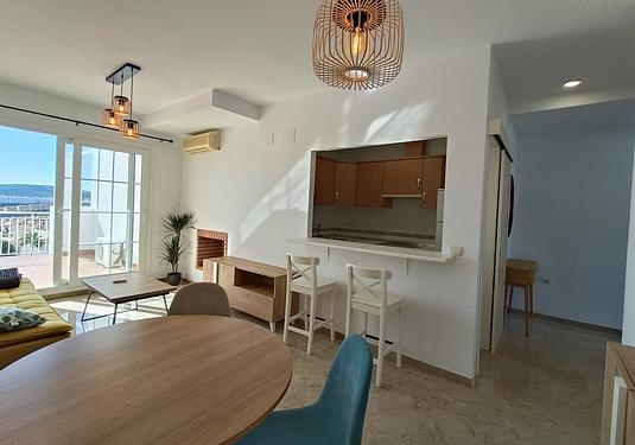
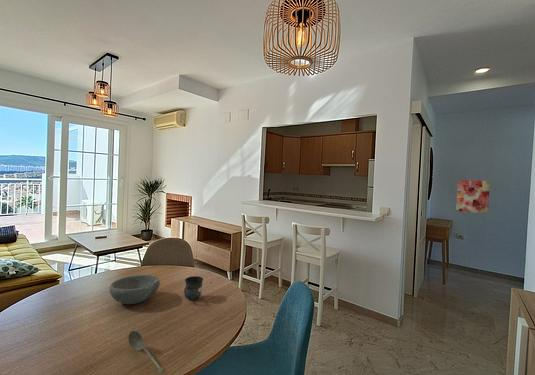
+ soupspoon (145, 348)
+ wall art (472, 196)
+ mug (191, 289)
+ bowl (134, 290)
